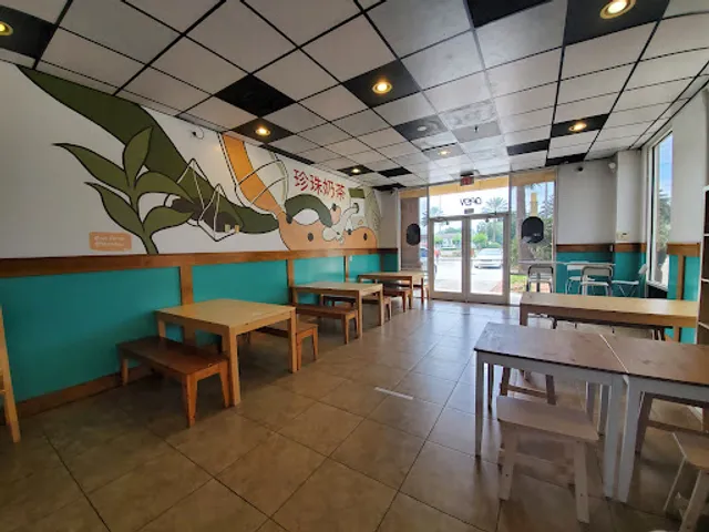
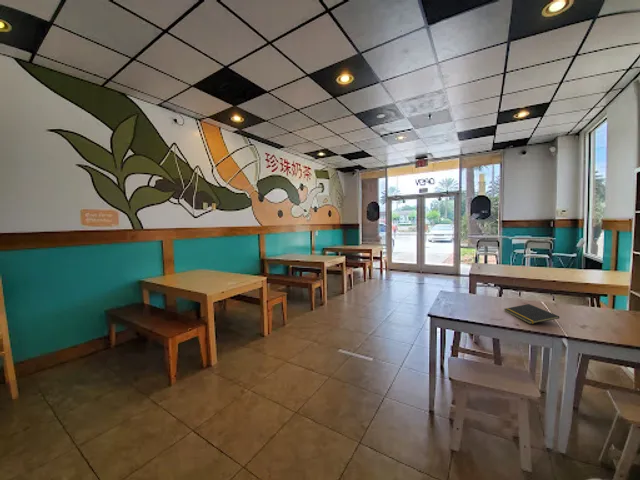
+ notepad (529, 313)
